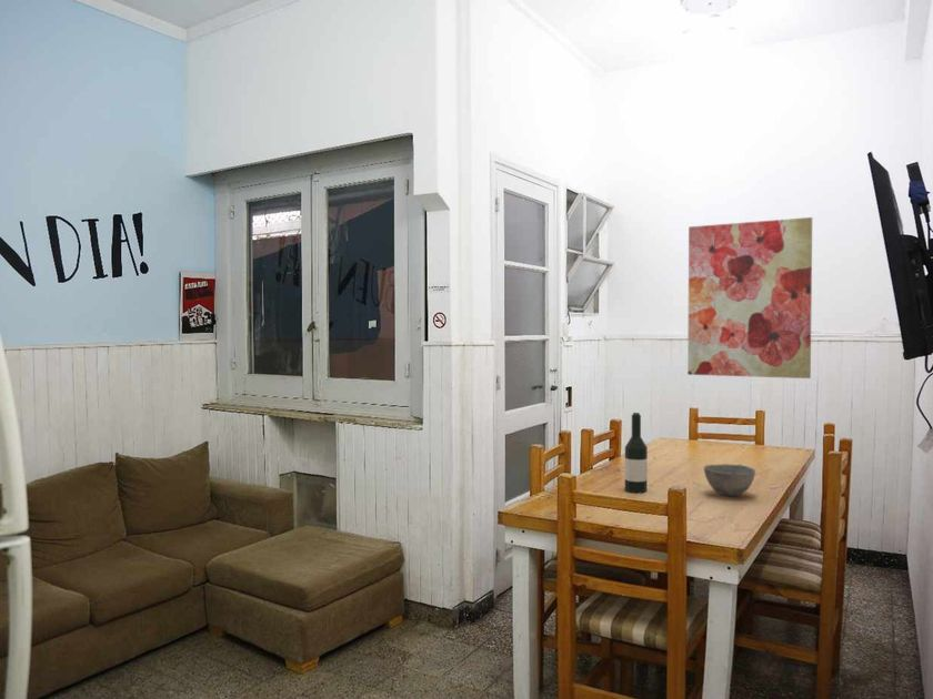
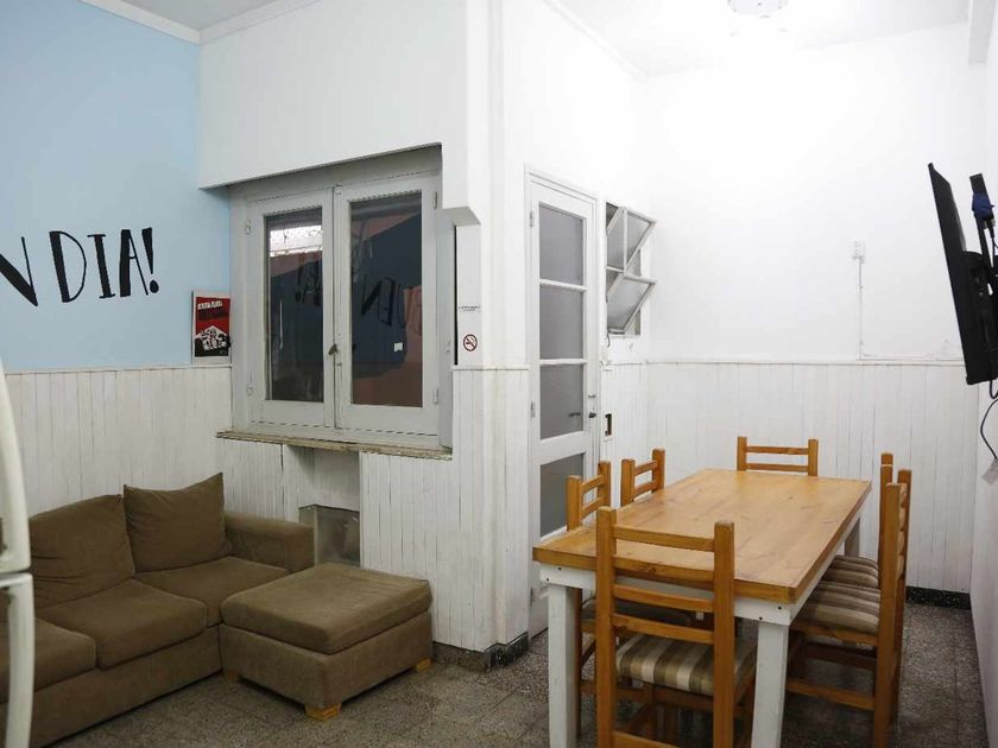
- wine bottle (635, 452)
- wall art (746, 300)
- bowl (729, 480)
